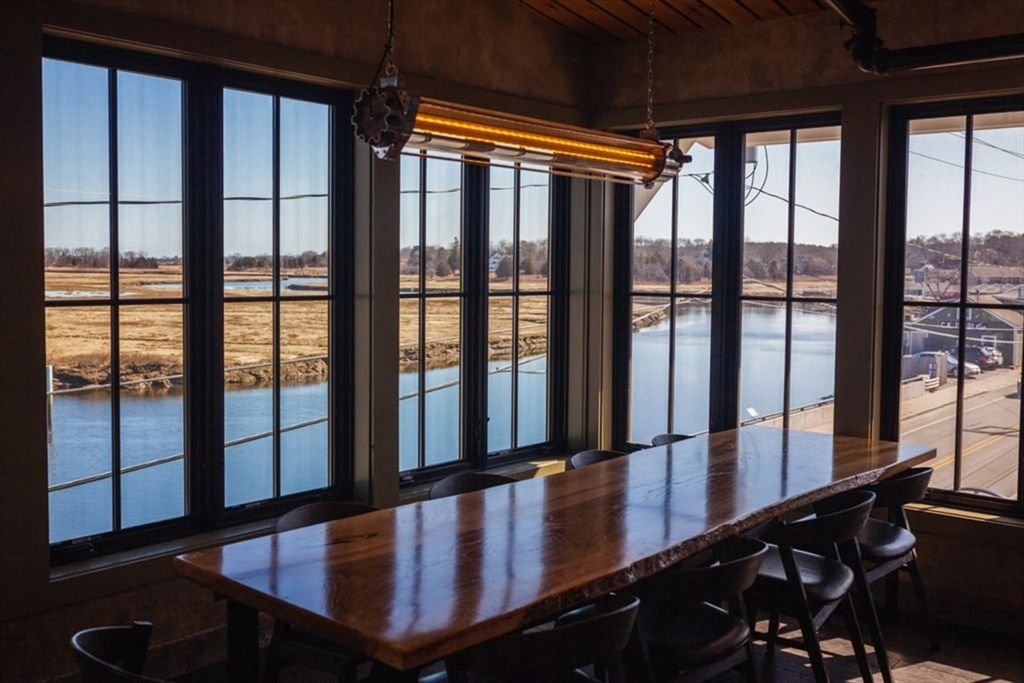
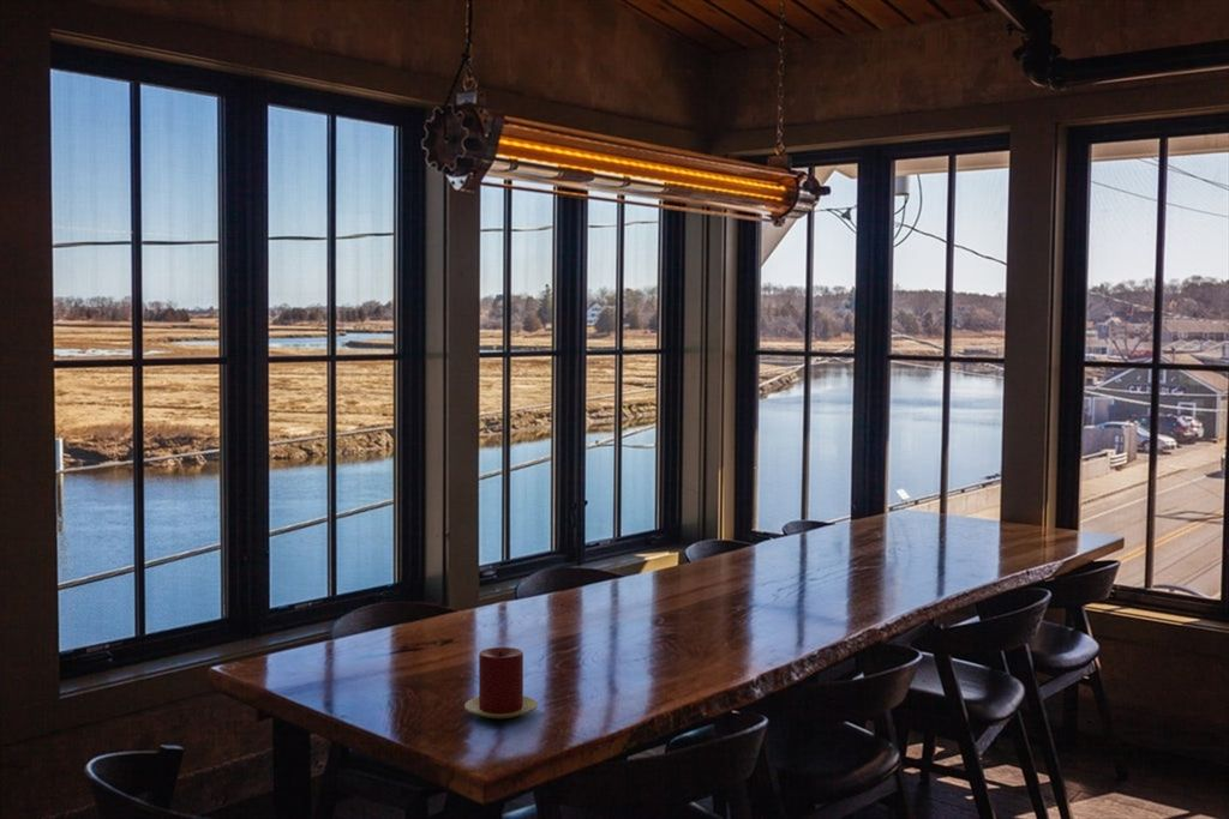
+ candle (500, 681)
